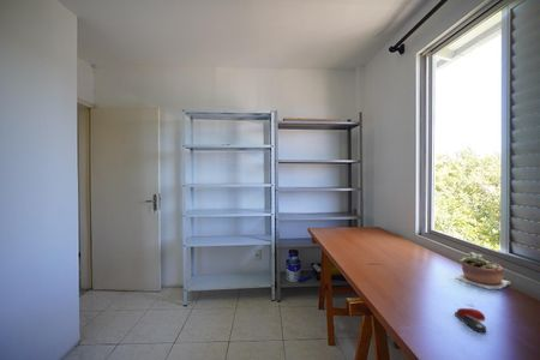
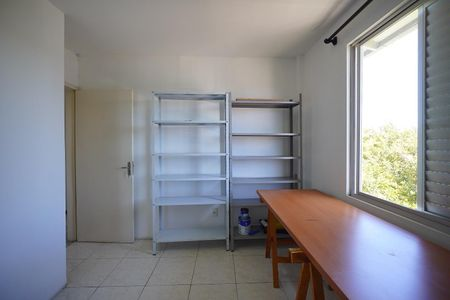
- stapler (470, 314)
- succulent plant (481, 266)
